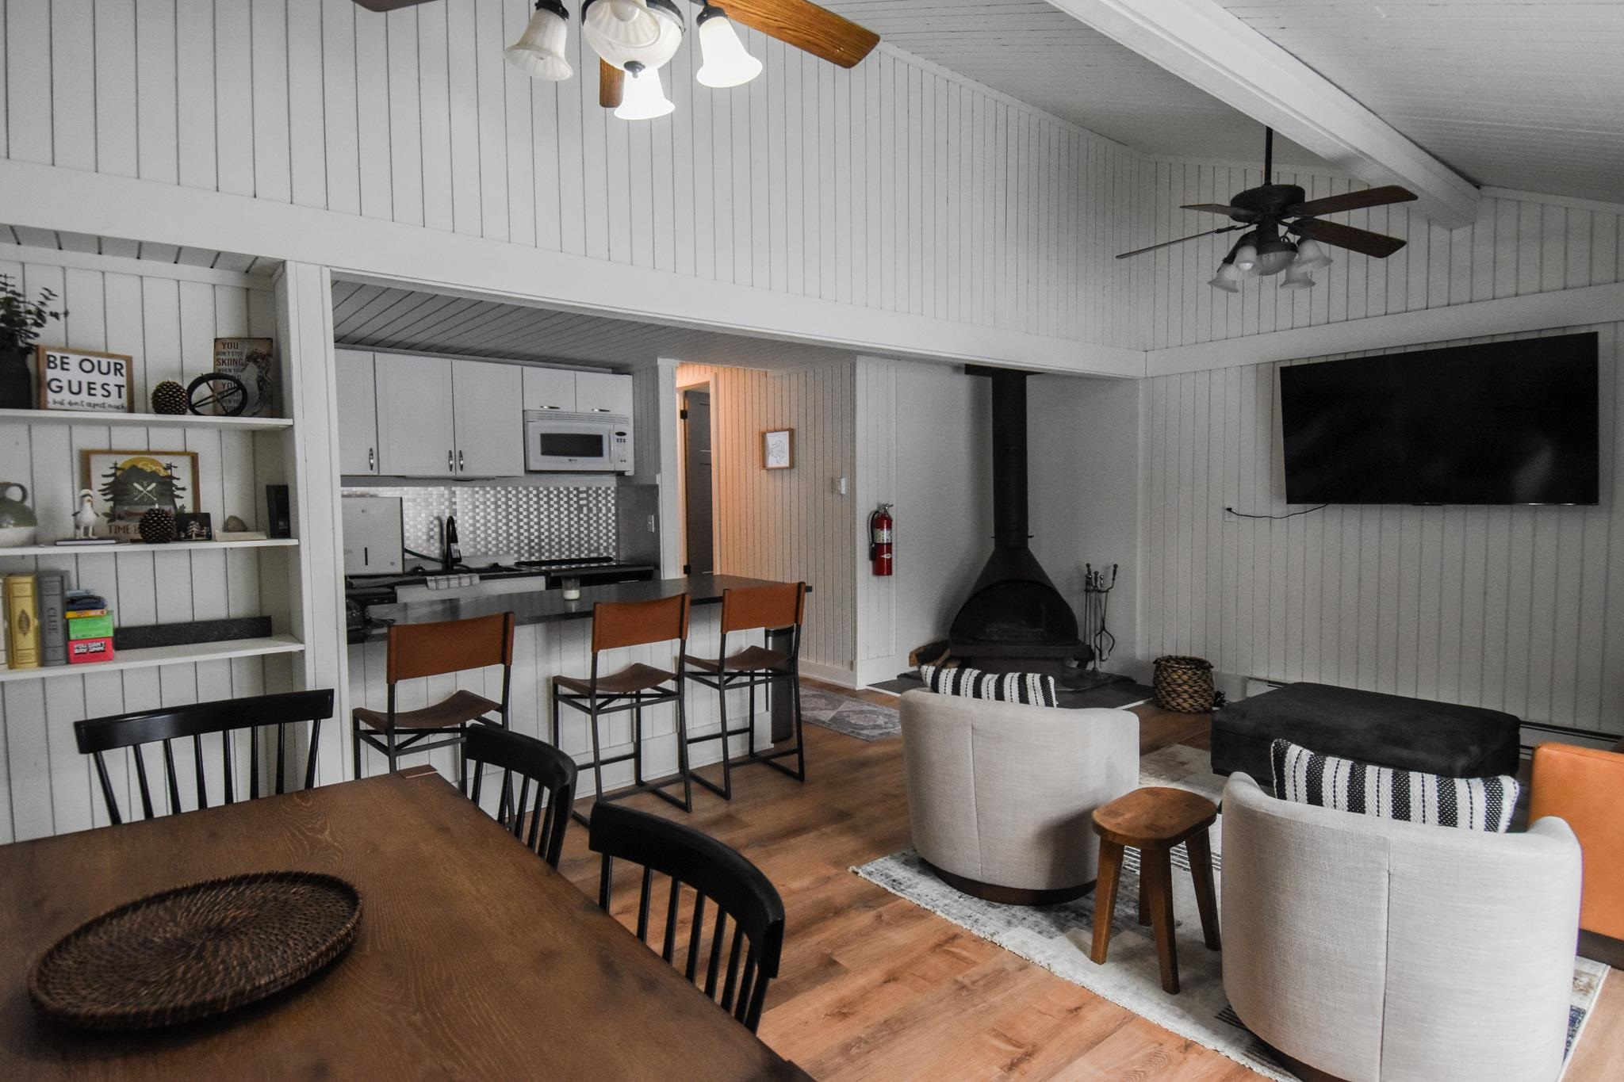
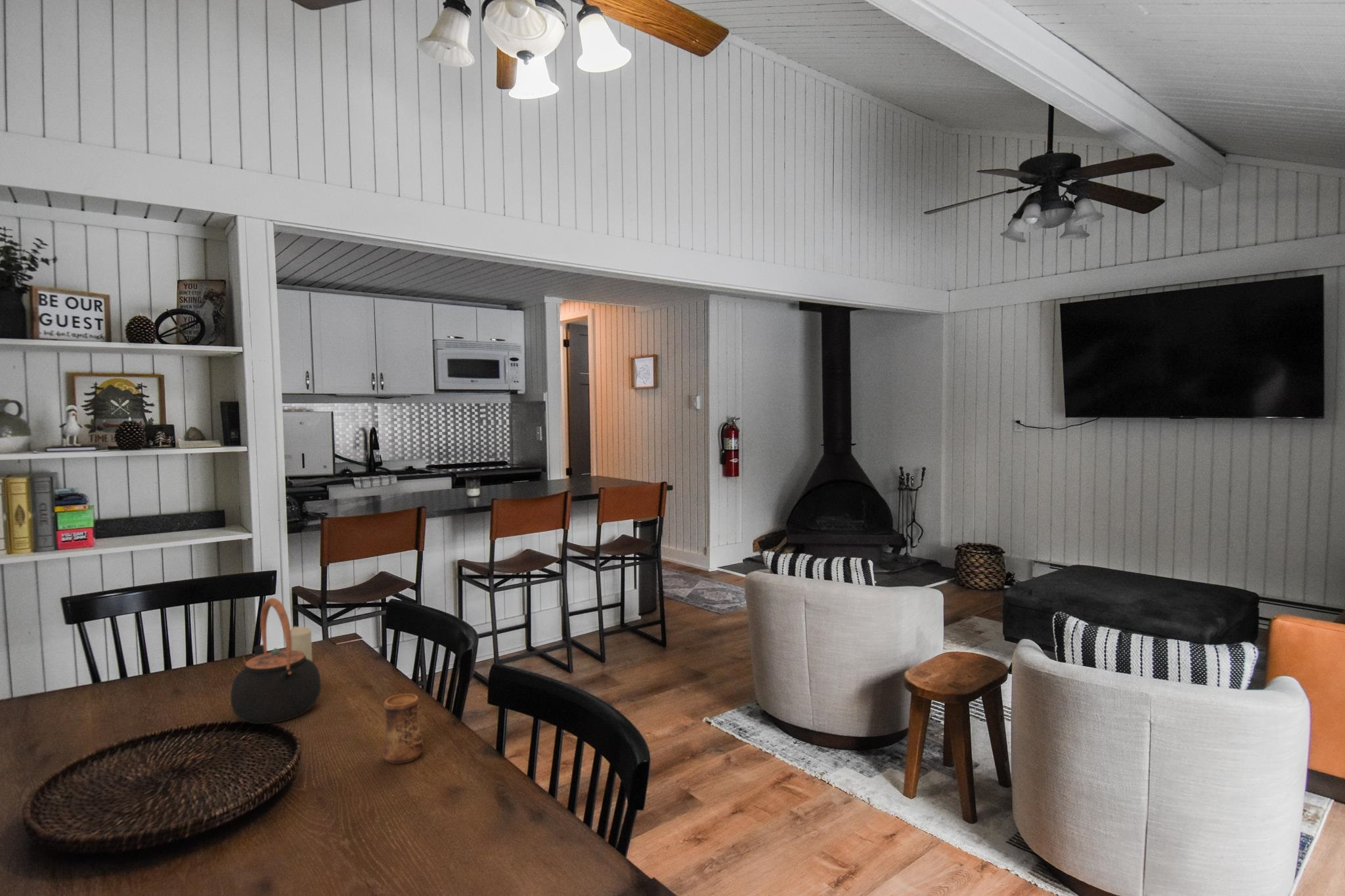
+ cup (402, 728)
+ candle (299, 646)
+ teapot (273, 653)
